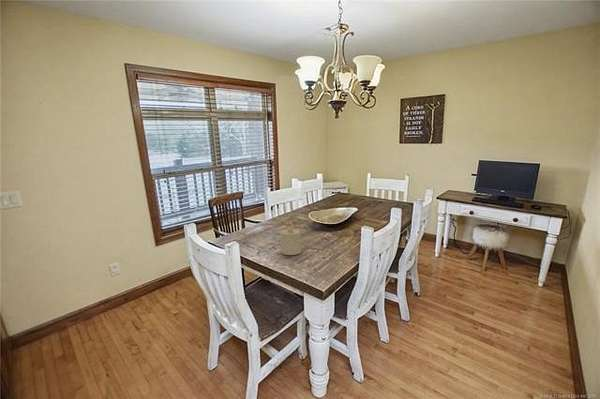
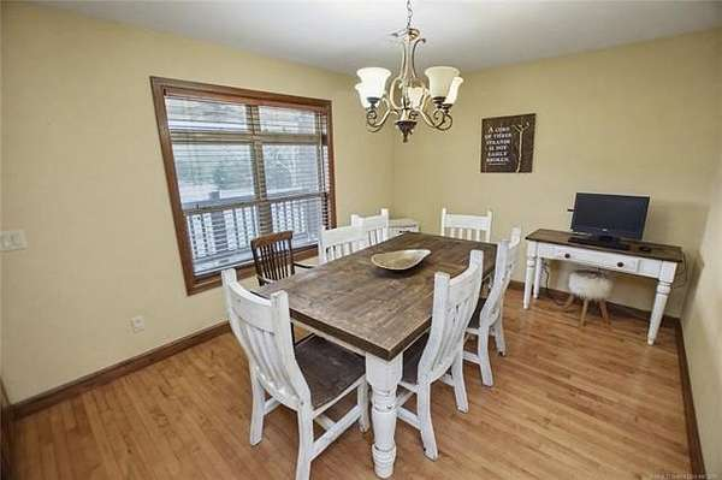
- candle (291, 239)
